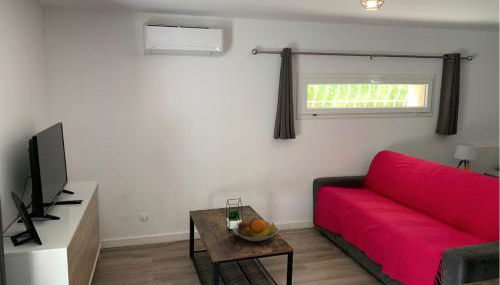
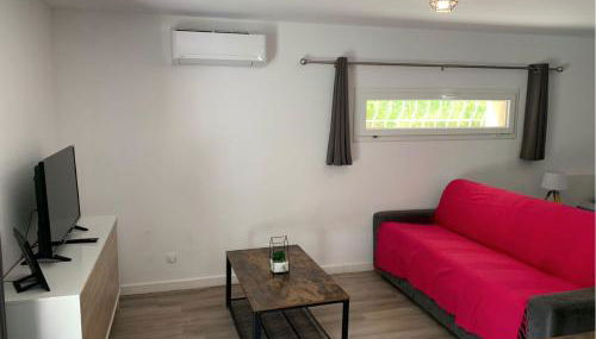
- fruit bowl (255, 227)
